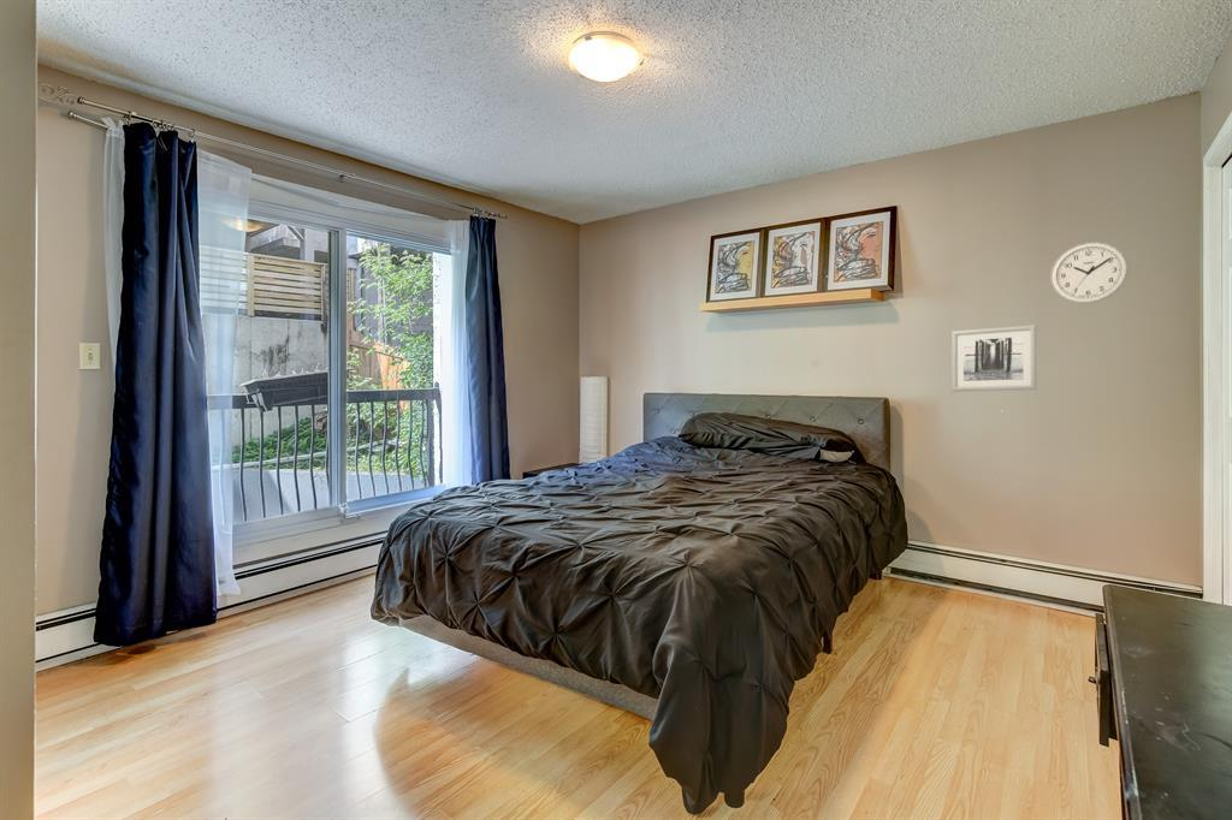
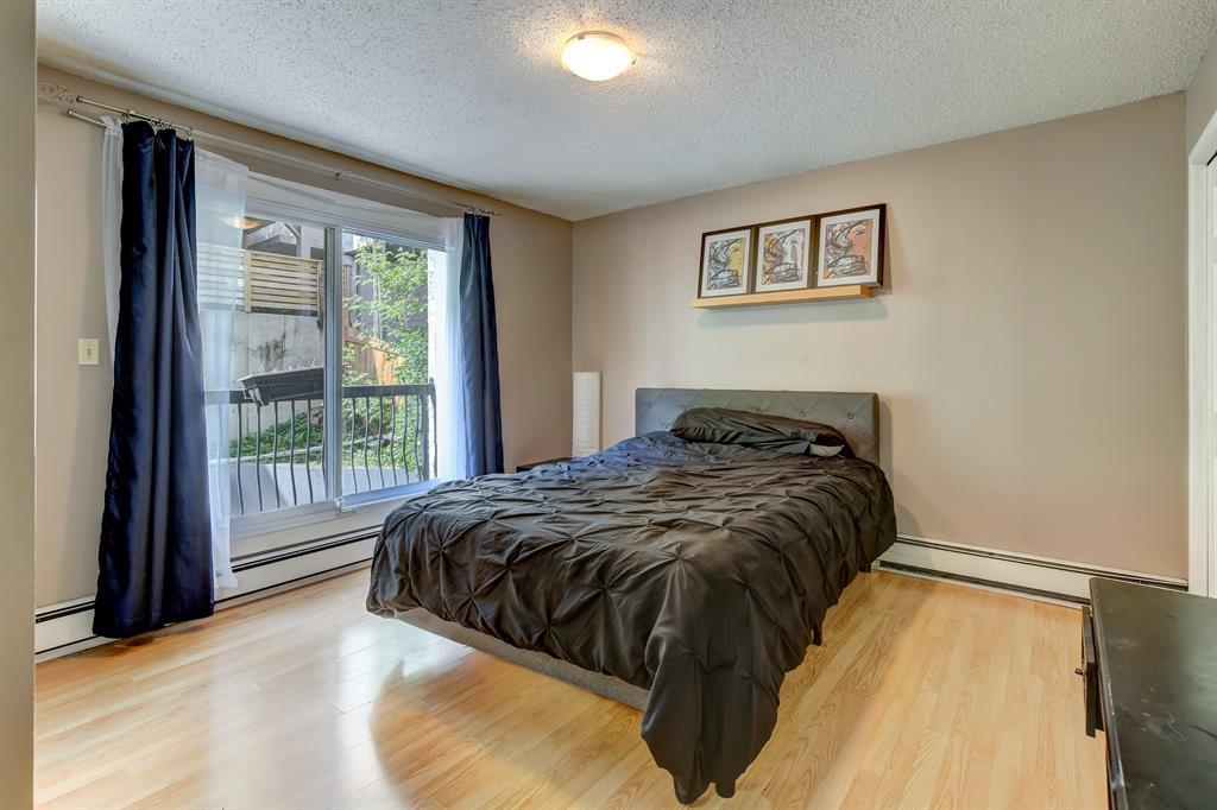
- wall art (993, 360)
- wall clock (1088, 272)
